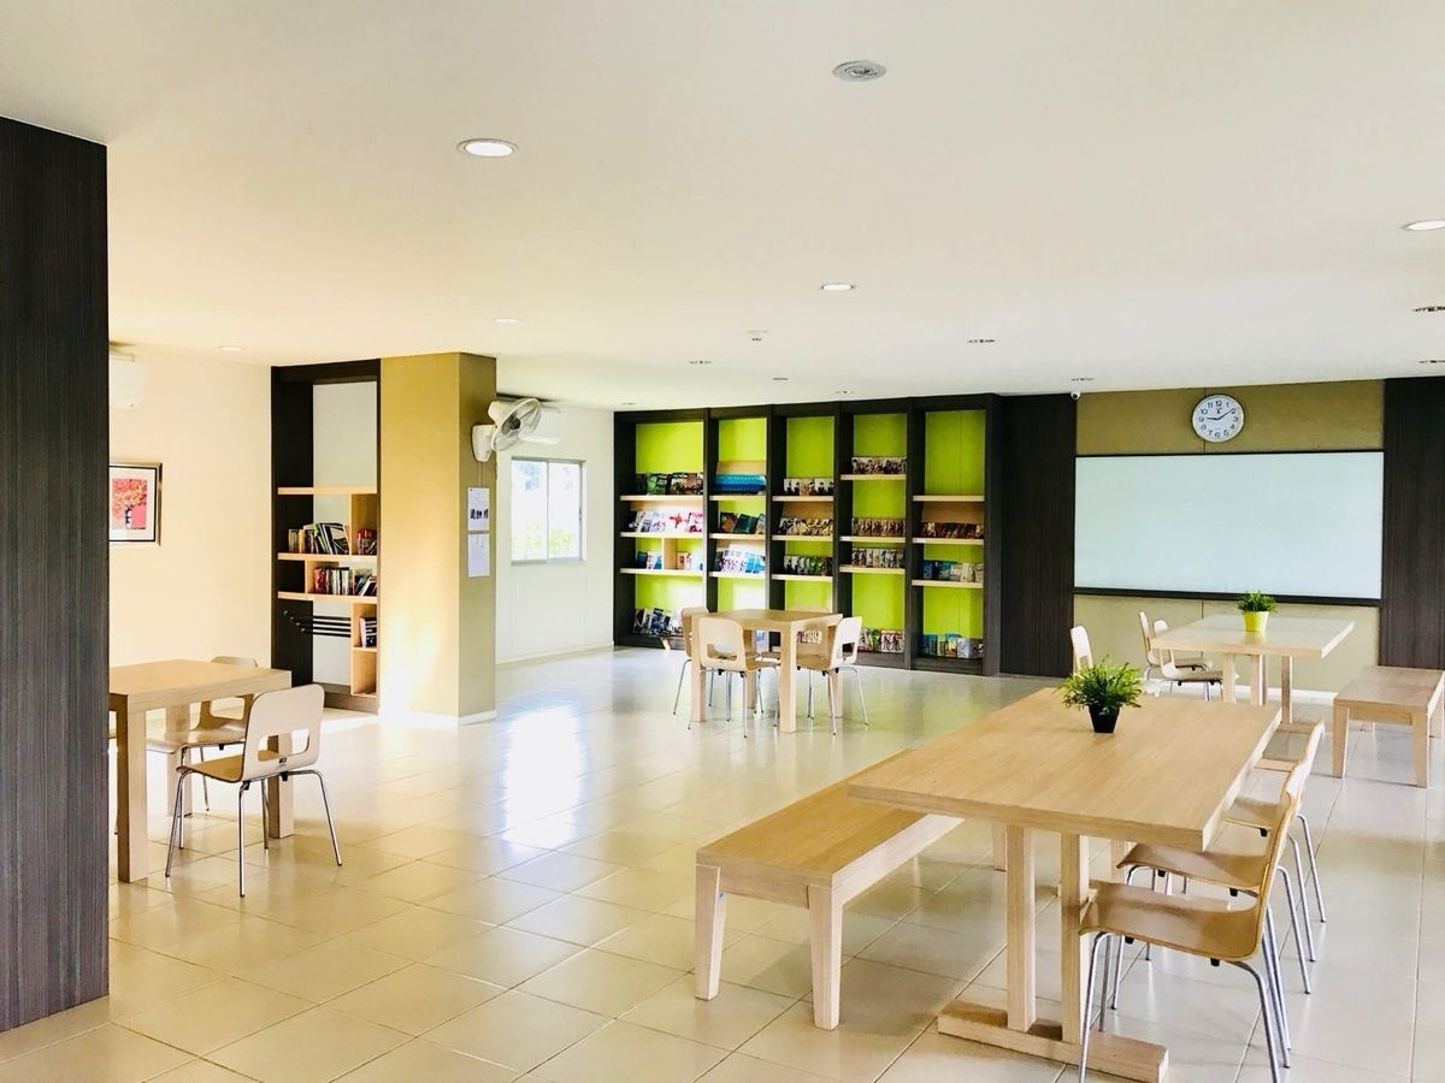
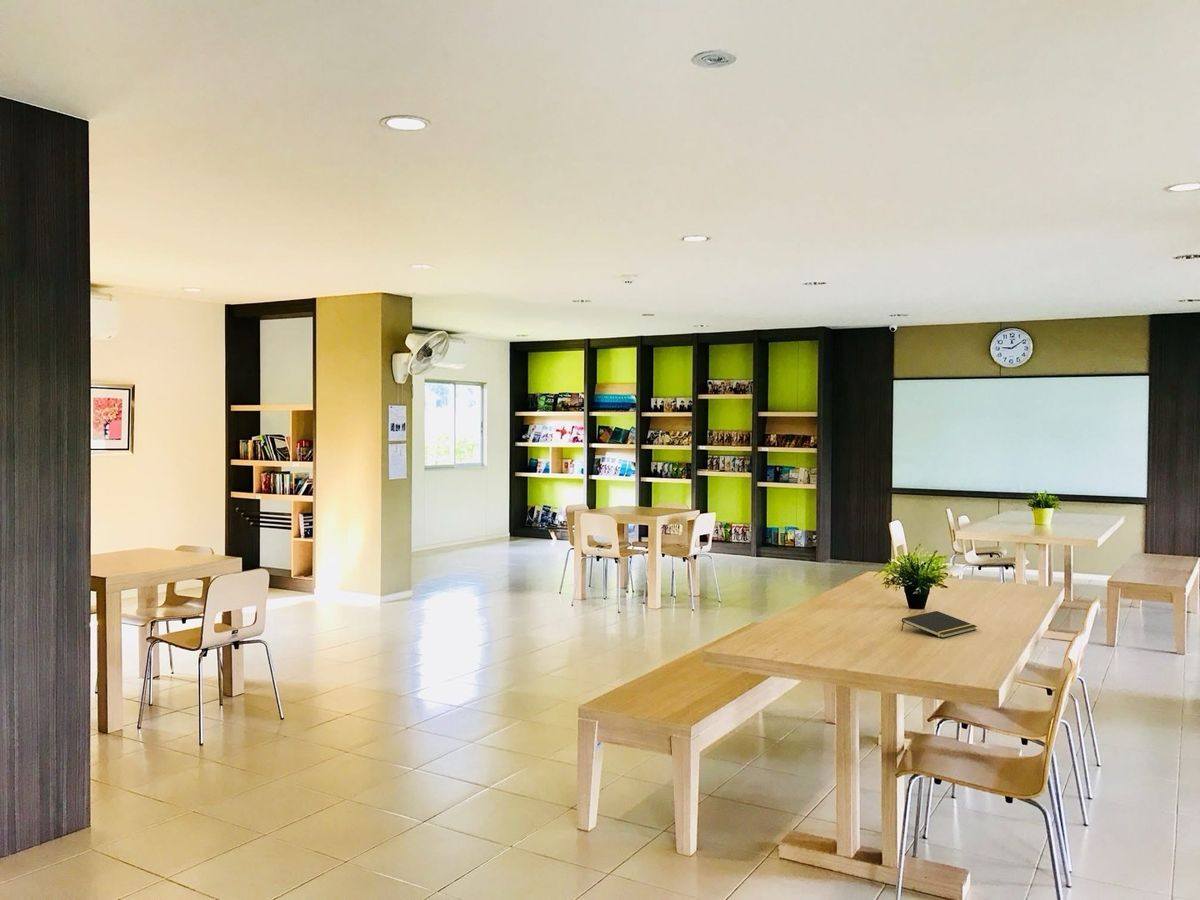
+ notepad (939, 623)
